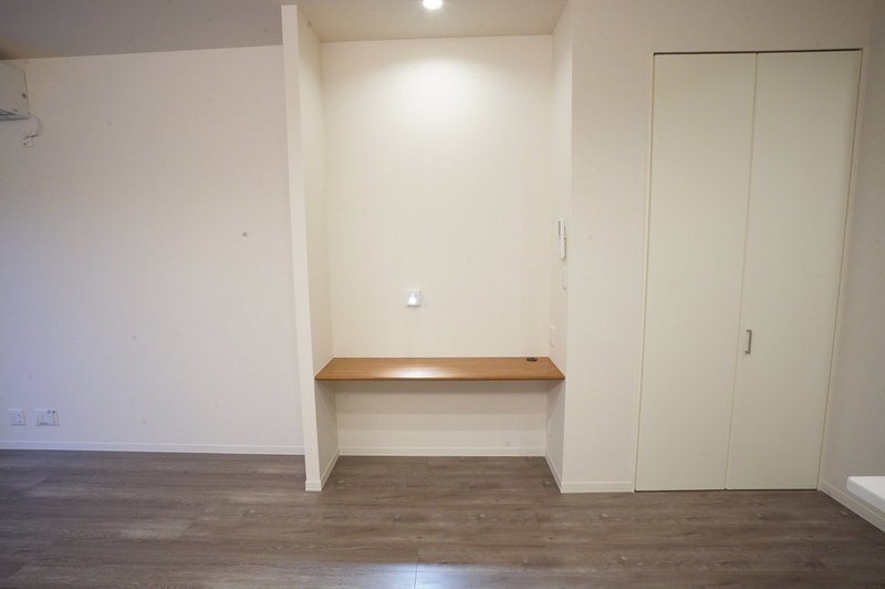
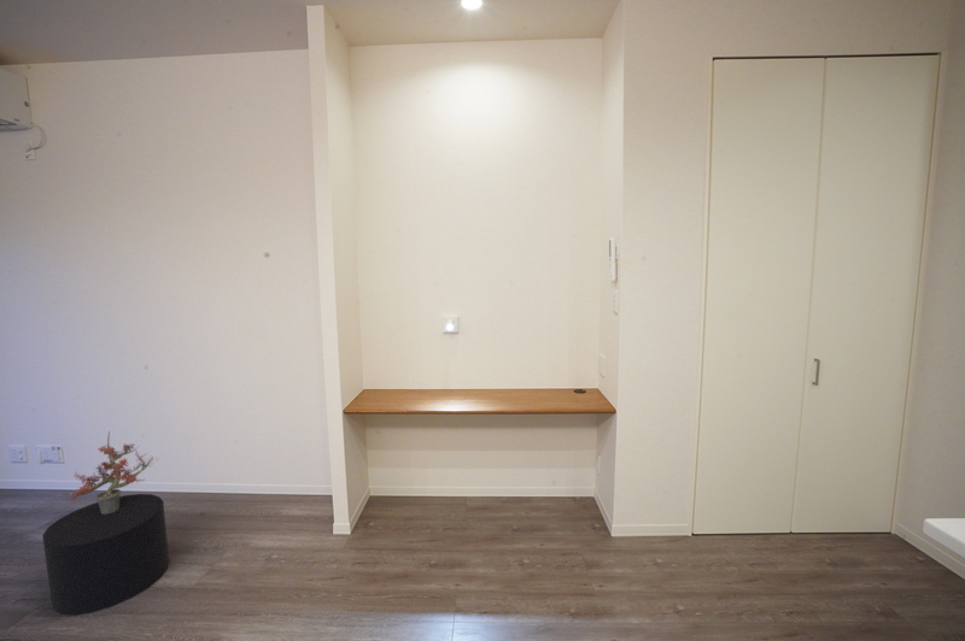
+ stool (110, 548)
+ potted plant (110, 470)
